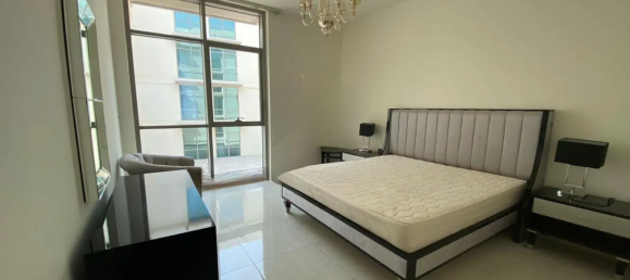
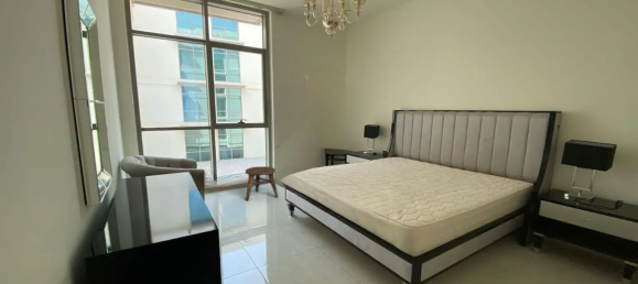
+ stool (259, 183)
